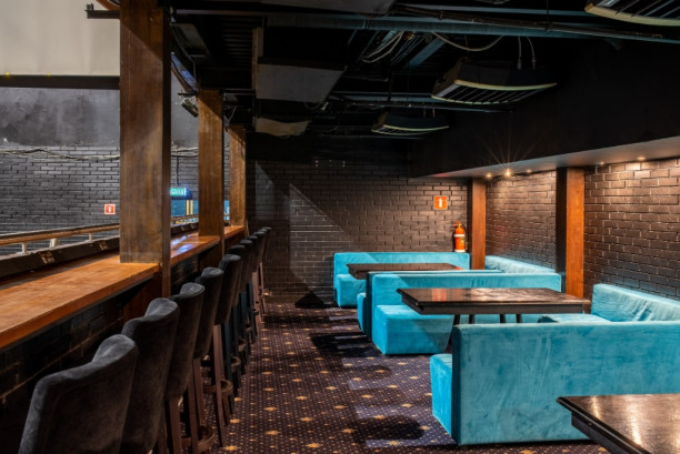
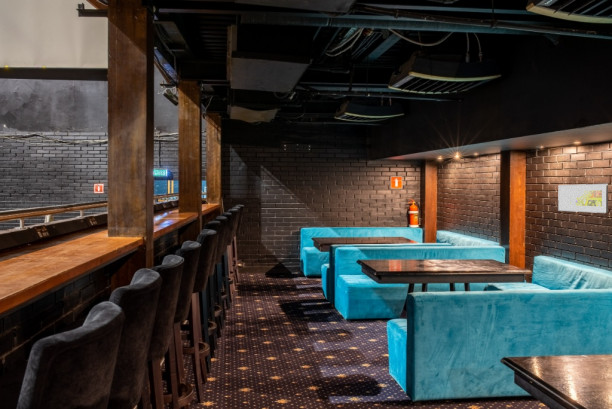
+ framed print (581, 198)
